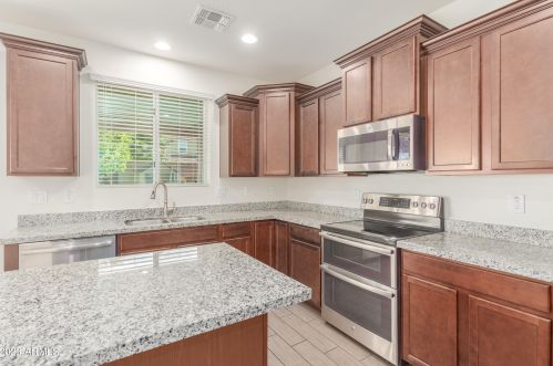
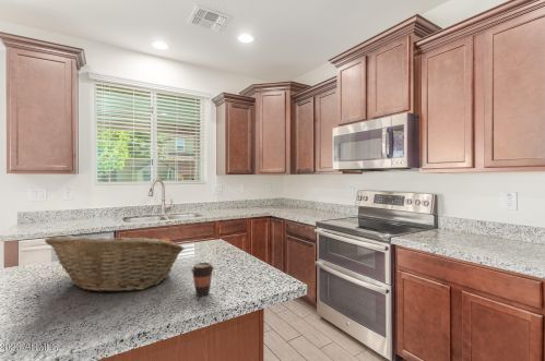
+ coffee cup (202, 278)
+ fruit basket (119, 254)
